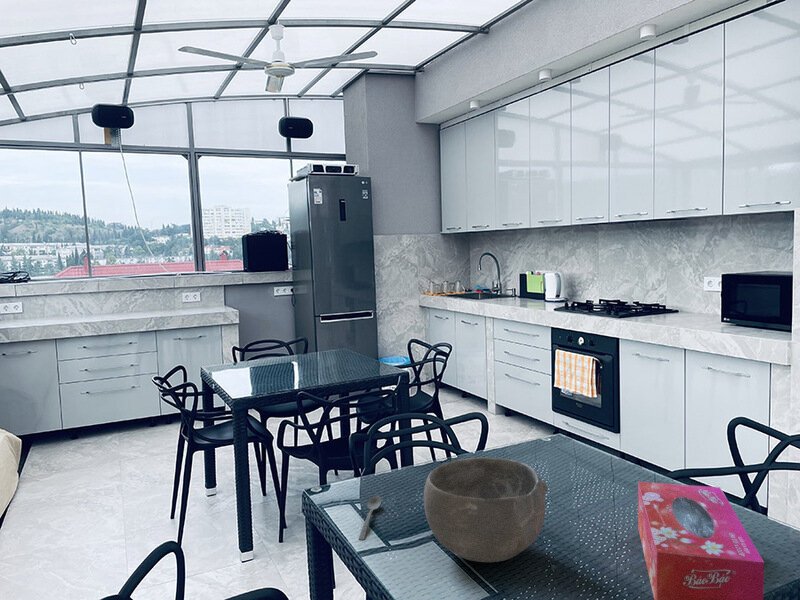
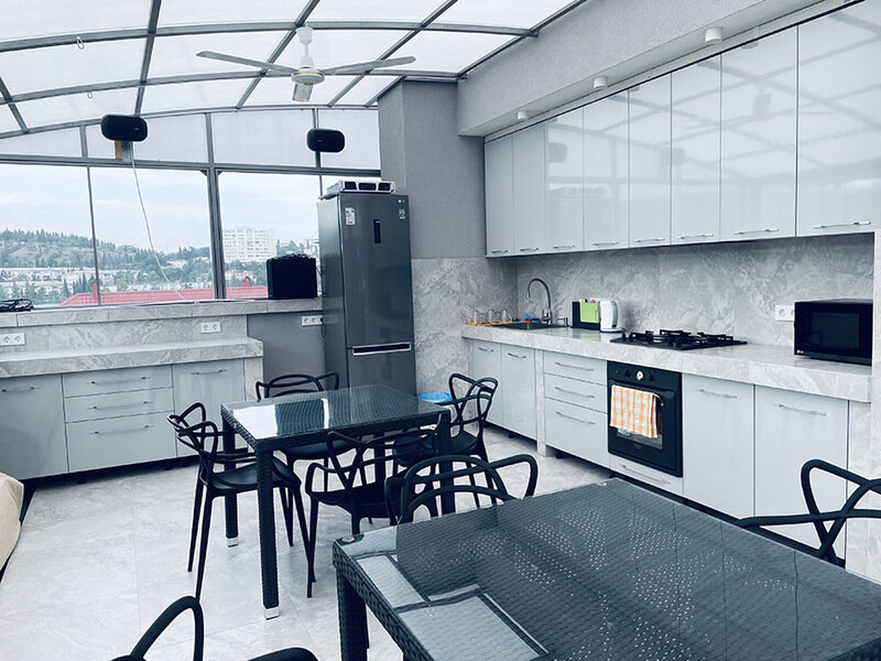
- bowl (485, 512)
- spoon (369, 516)
- tissue box (691, 542)
